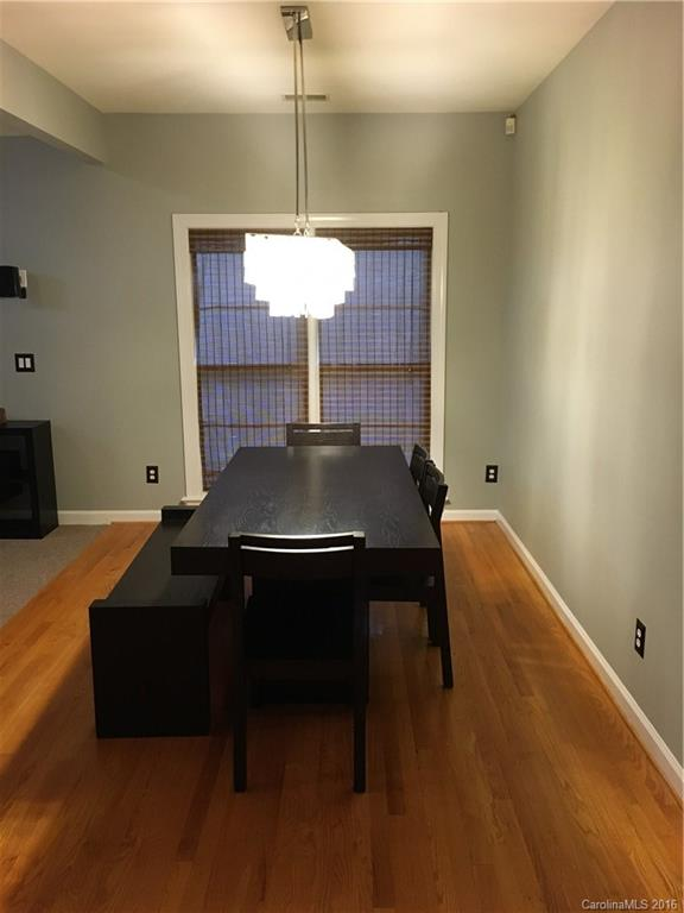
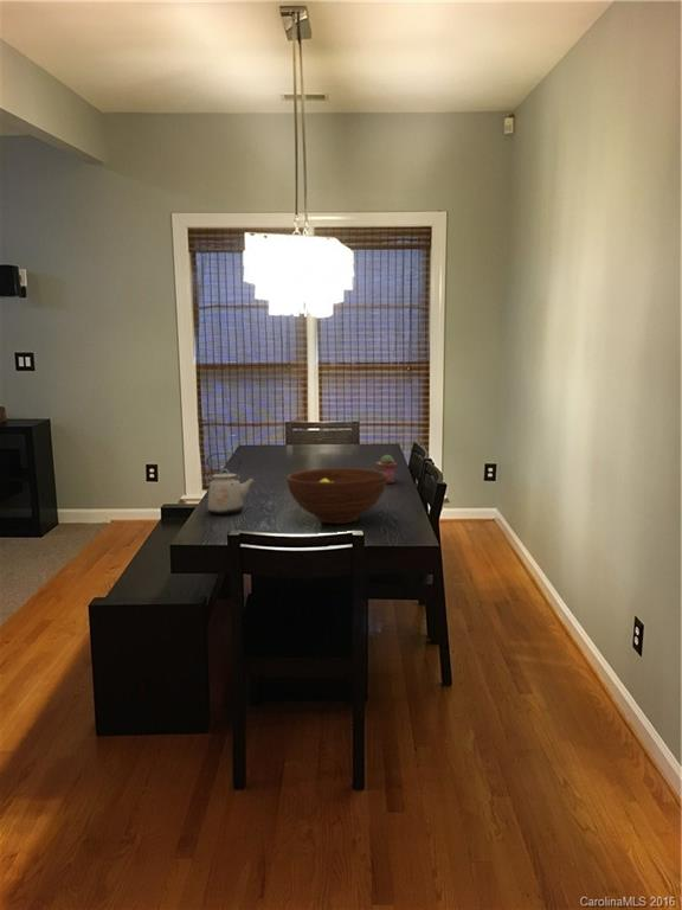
+ kettle (231, 482)
+ fruit bowl (337, 498)
+ potted succulent (386, 468)
